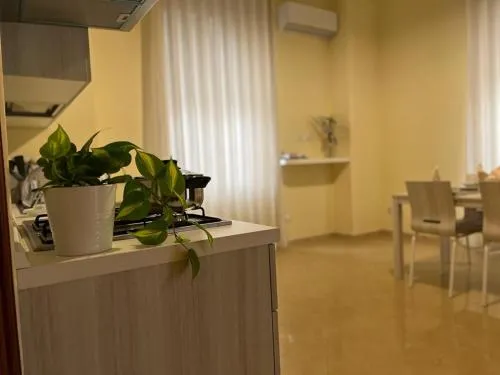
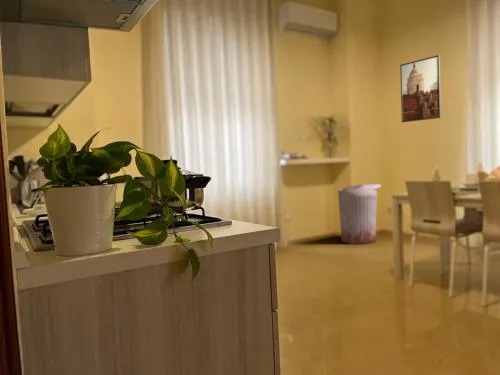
+ trash can (359, 212)
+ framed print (420, 90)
